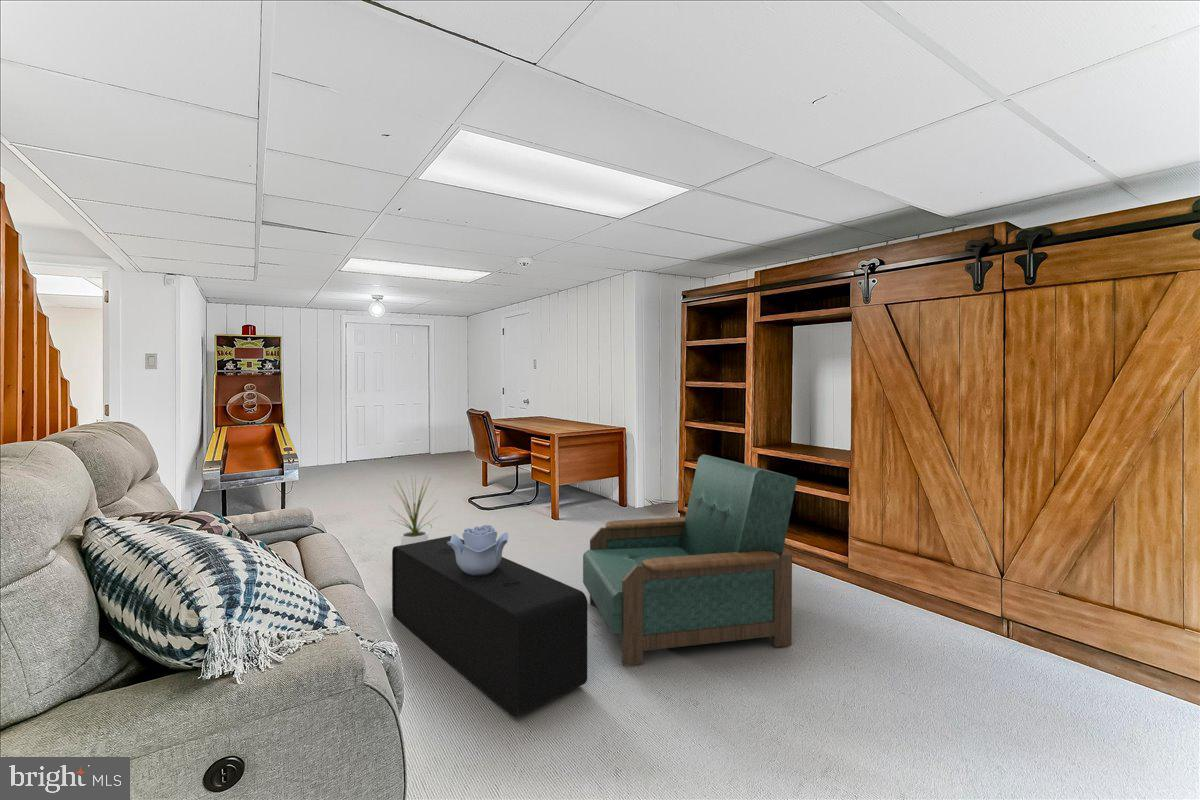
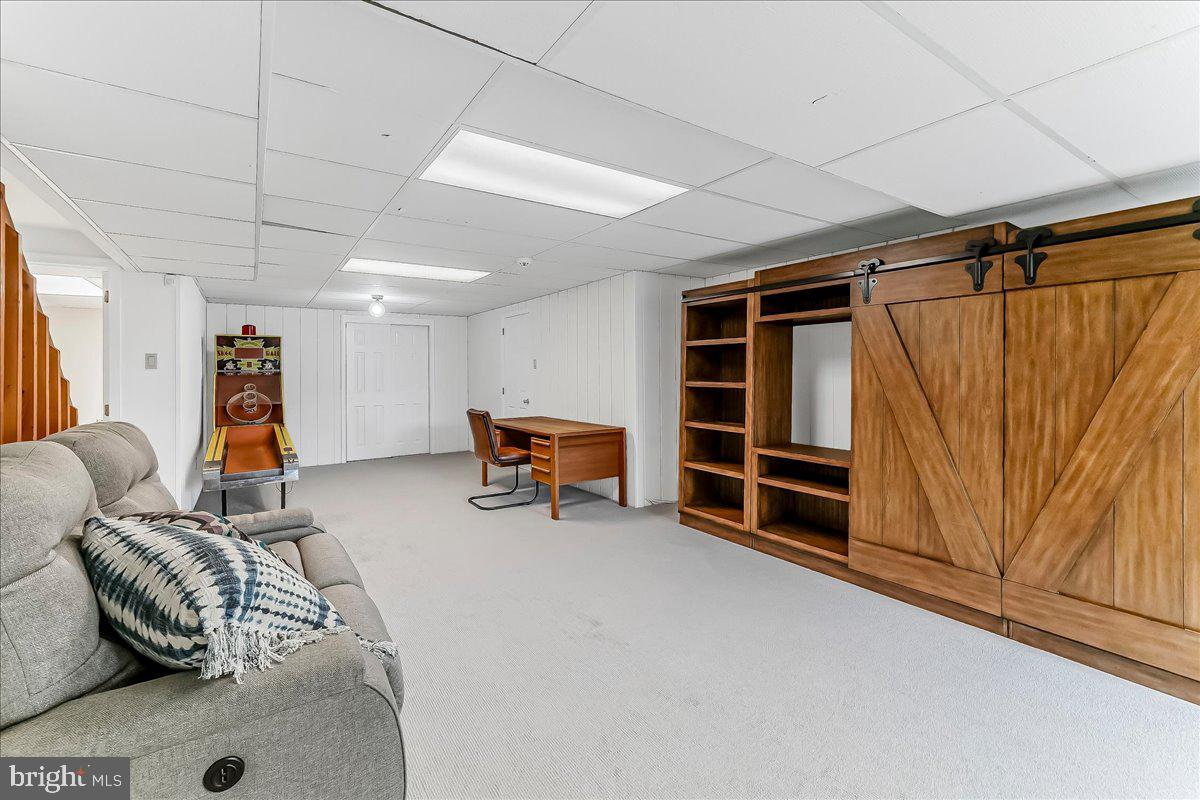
- house plant (414, 521)
- decorative bowl (478, 550)
- armchair (681, 542)
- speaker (476, 606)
